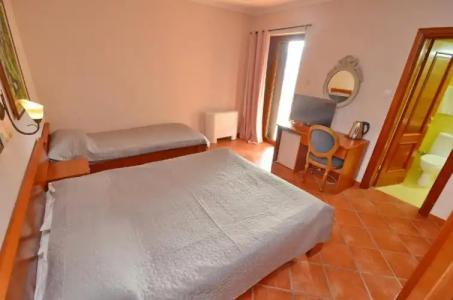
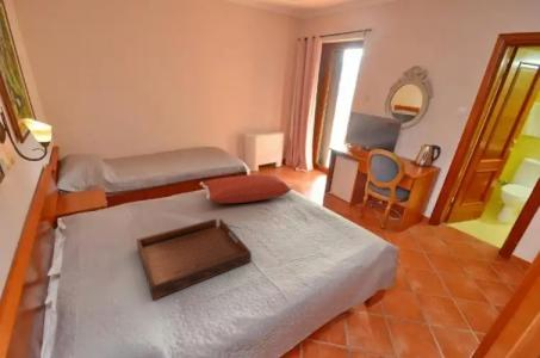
+ pillow (246, 186)
+ serving tray (193, 249)
